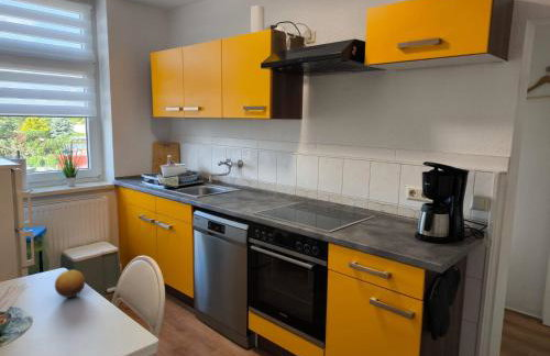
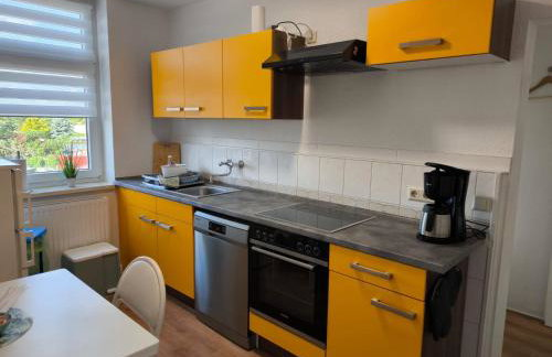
- fruit (69, 283)
